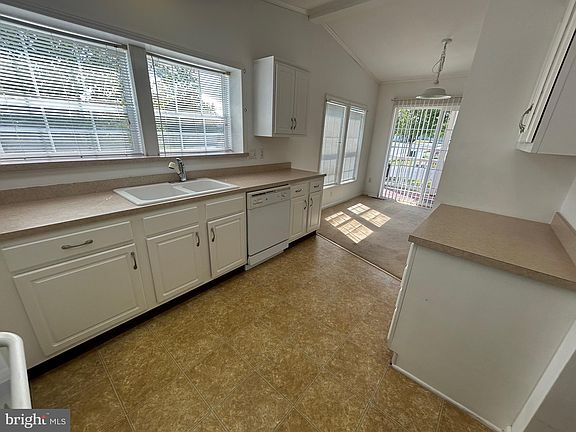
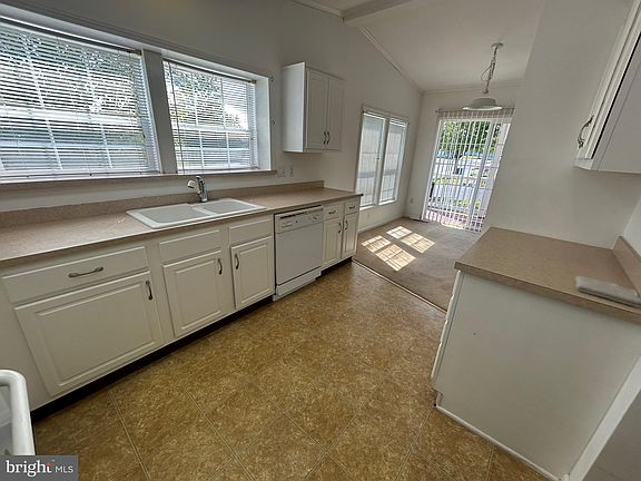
+ washcloth (607, 289)
